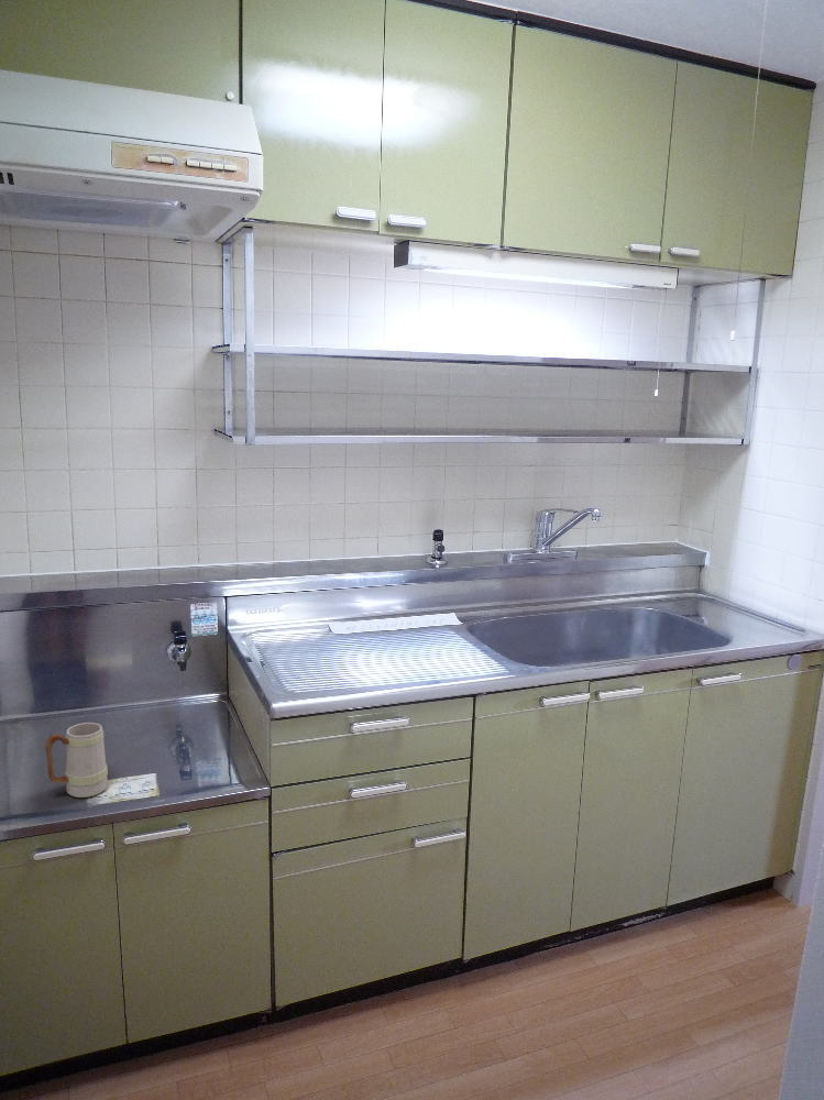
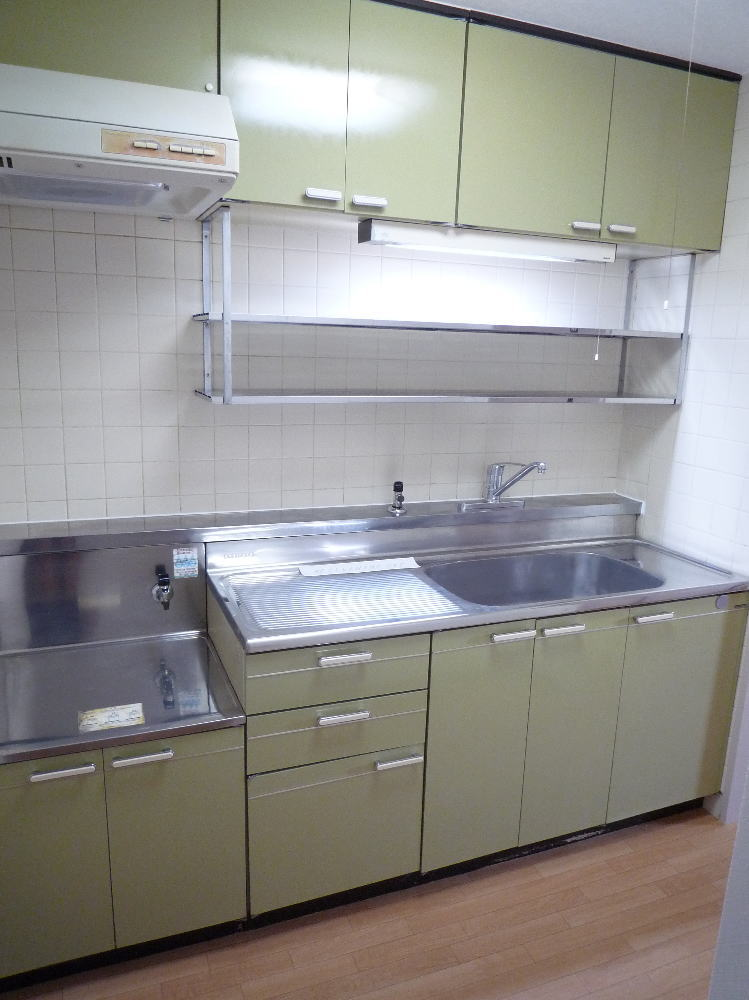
- mug (76, 760)
